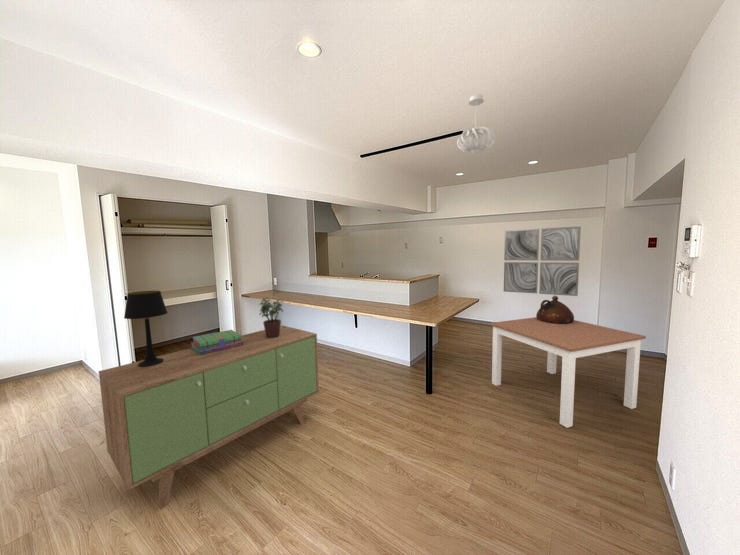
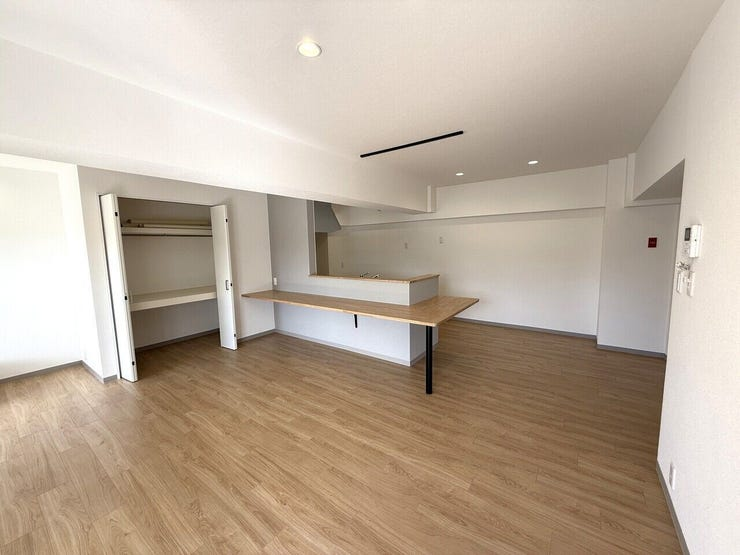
- ceramic jug (554, 307)
- wall art (540, 260)
- pendant light (476, 128)
- sideboard (230, 398)
- dining table (556, 360)
- potted plant (272, 316)
- stack of books (217, 340)
- table lamp (147, 327)
